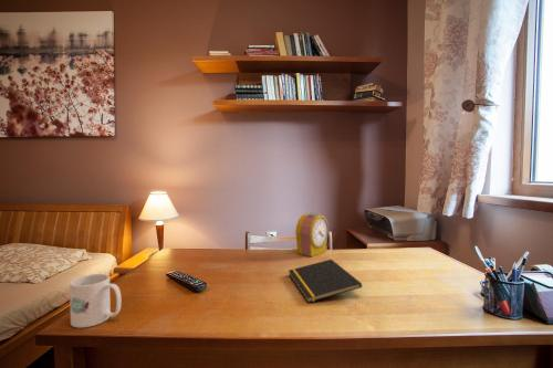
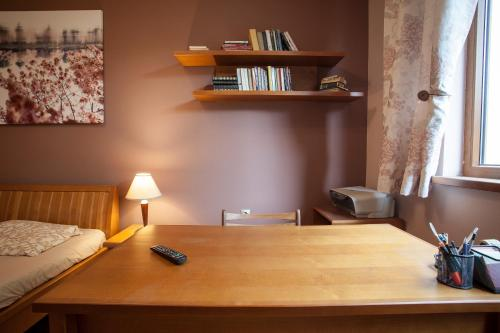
- notepad (321, 277)
- mug (97, 299)
- alarm clock (312, 232)
